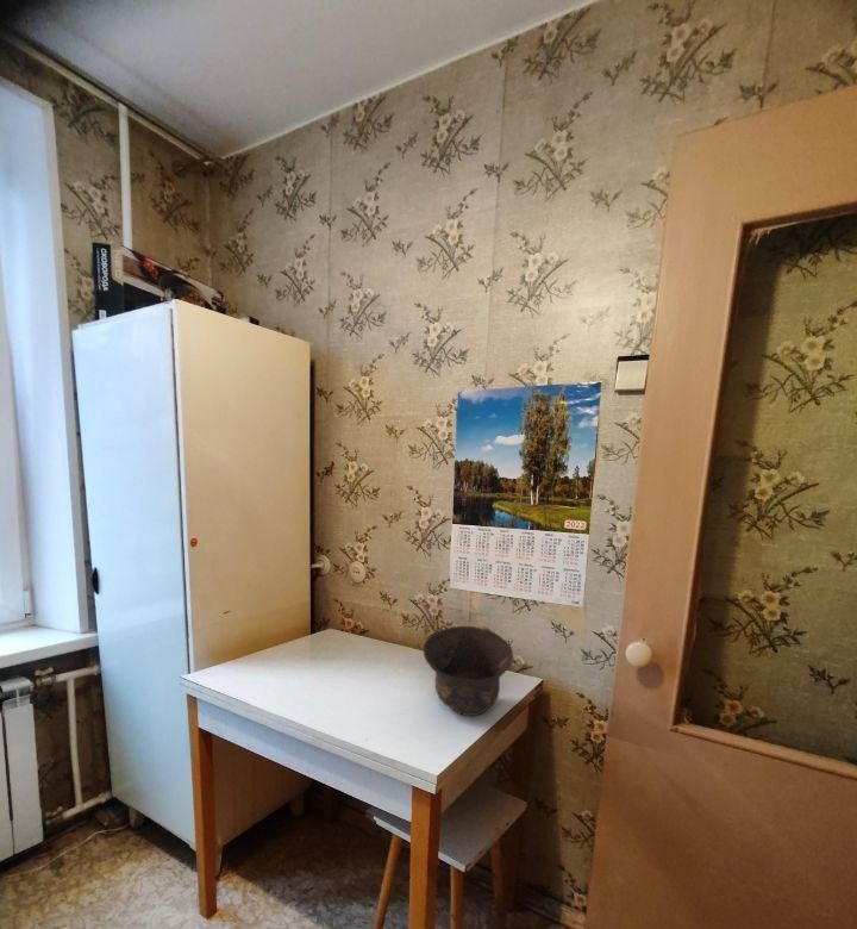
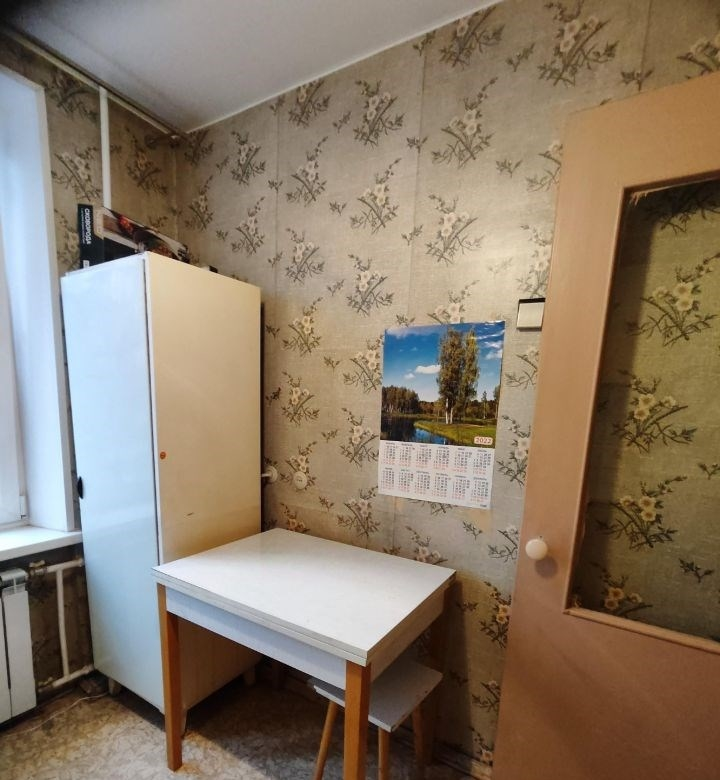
- bowl (465, 675)
